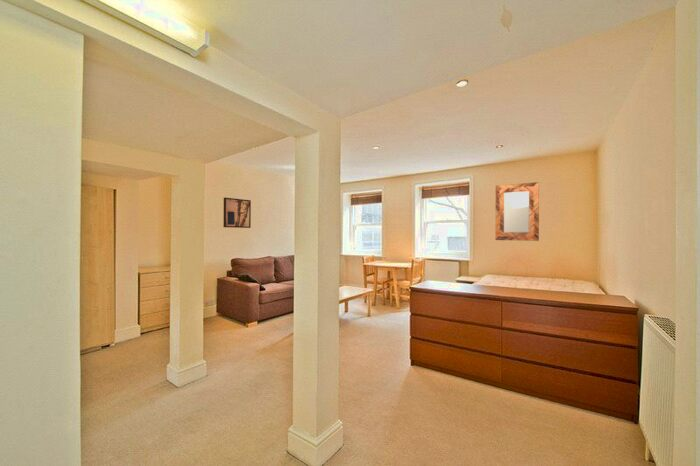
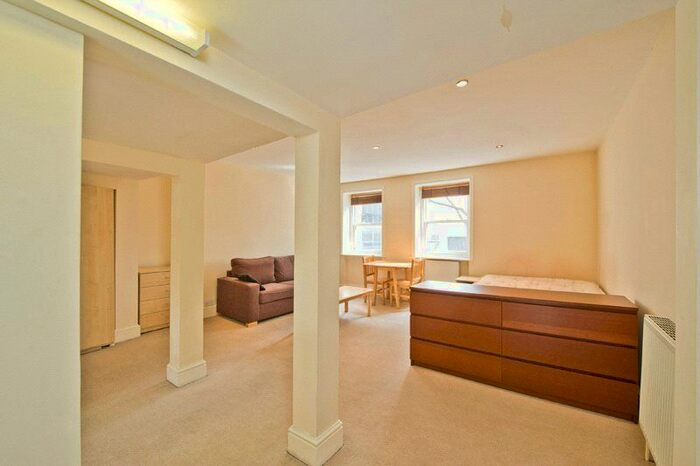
- wall art (237, 213)
- home mirror (516, 212)
